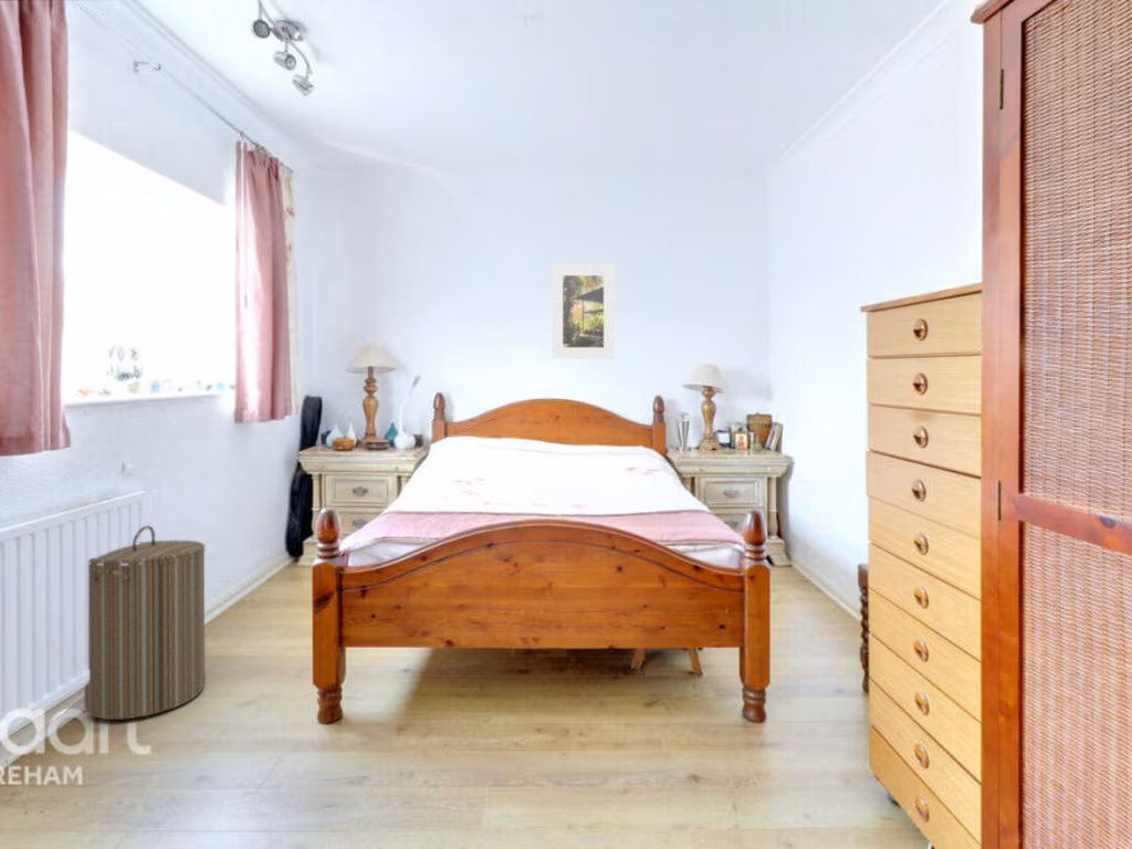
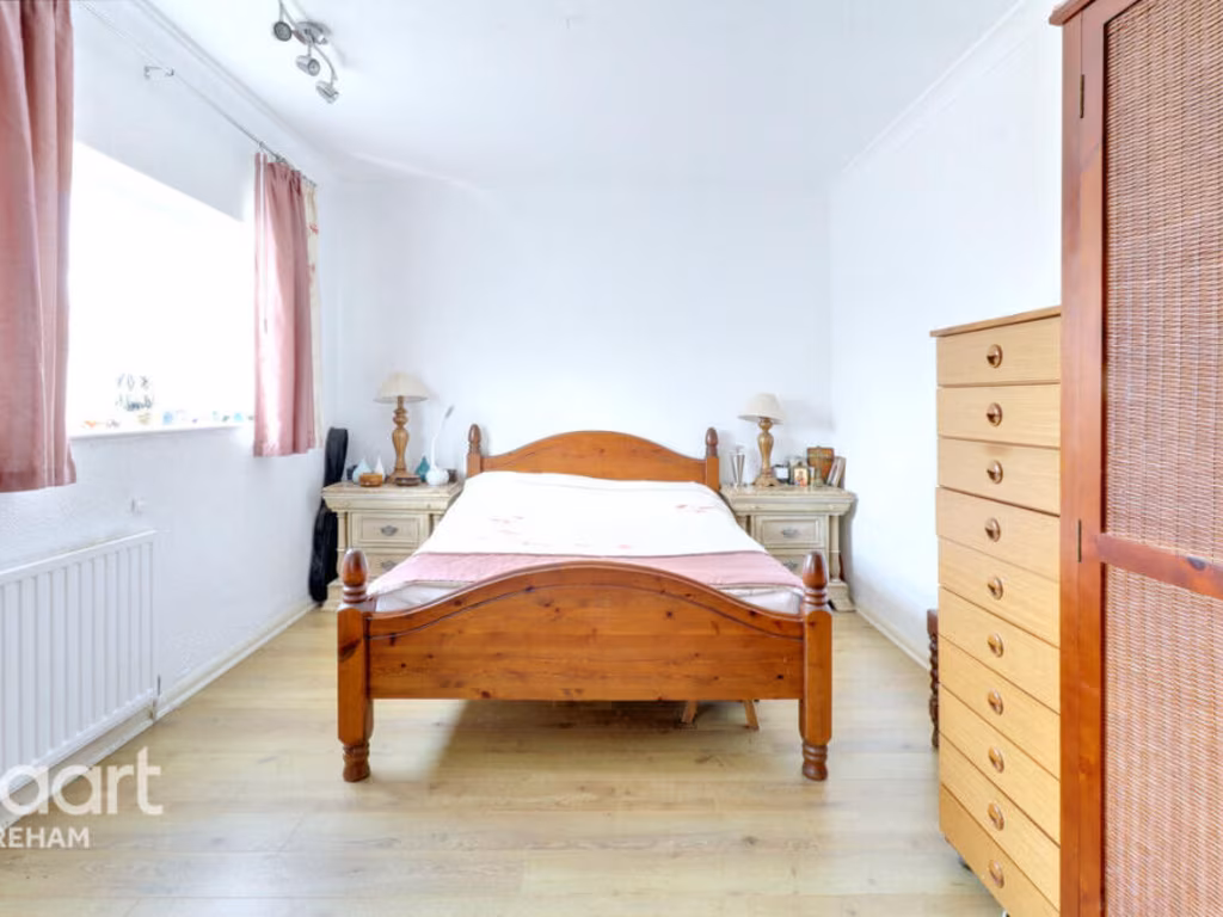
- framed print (583, 311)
- laundry hamper (146, 611)
